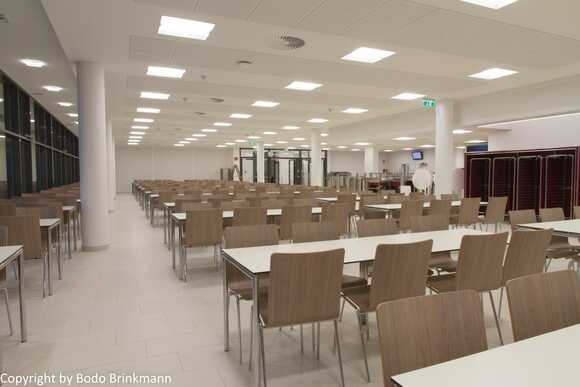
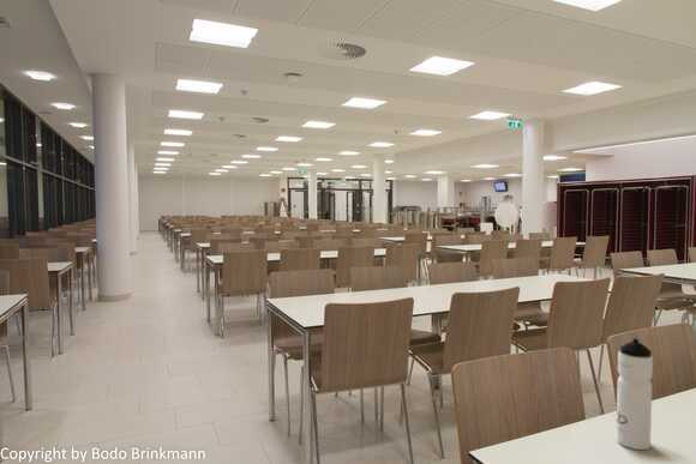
+ water bottle (634, 391)
